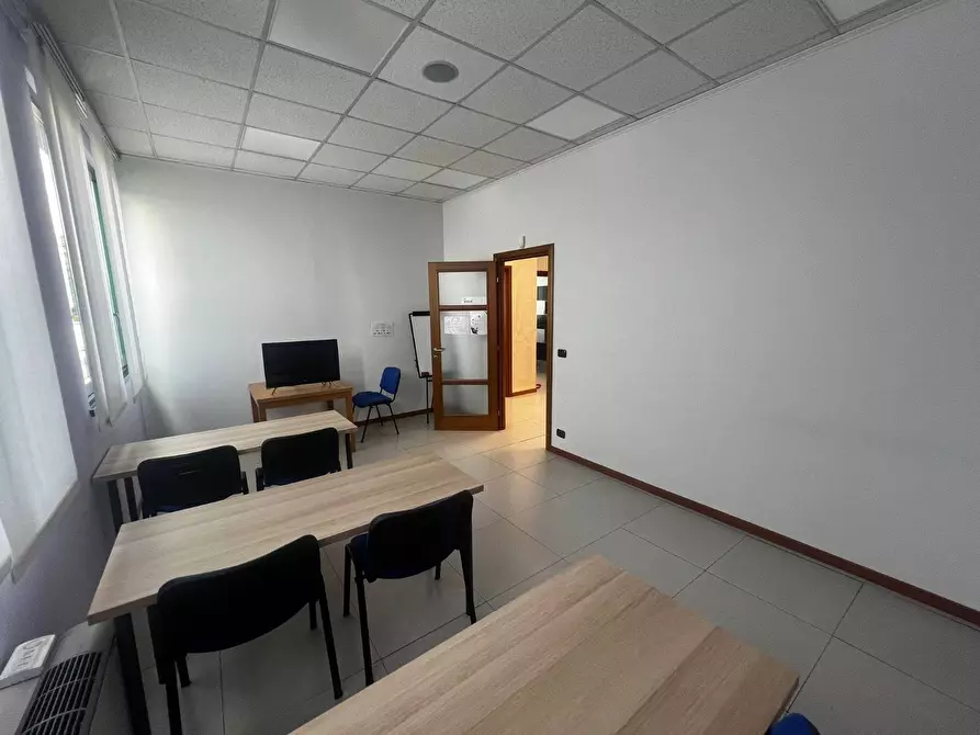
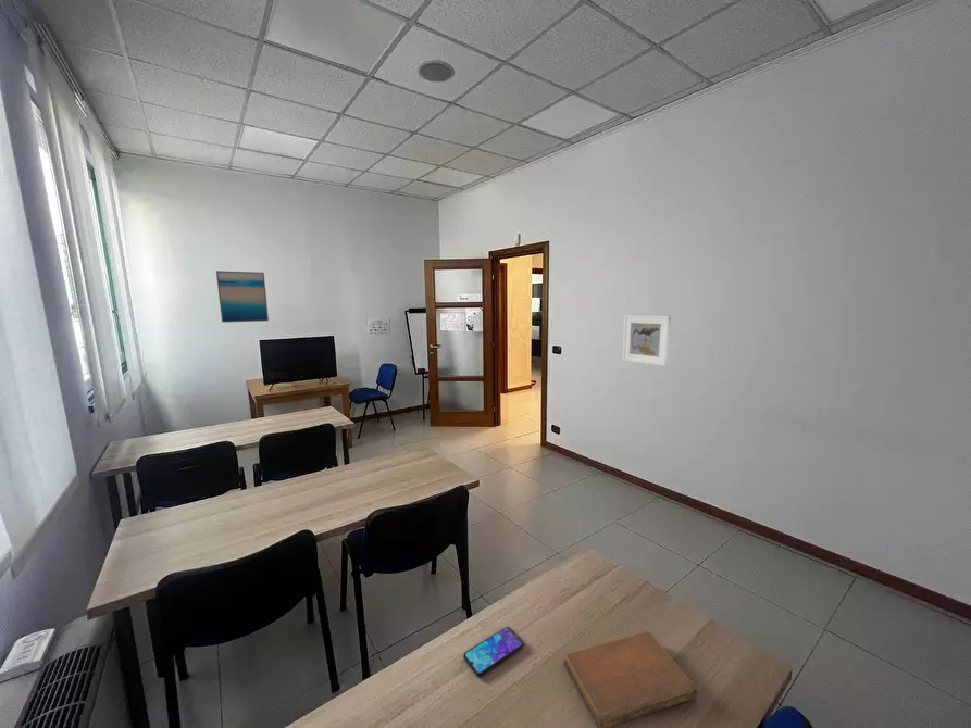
+ smartphone (494, 650)
+ wall art (242, 297)
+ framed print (645, 339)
+ notebook (626, 675)
